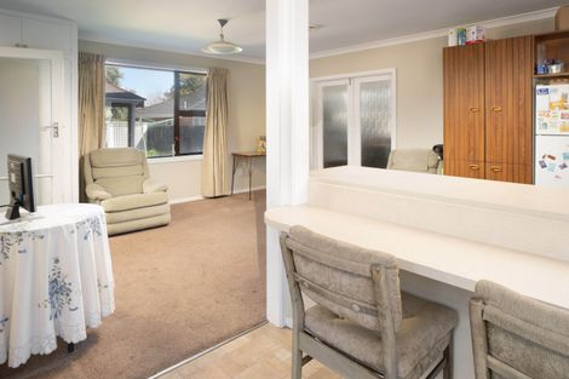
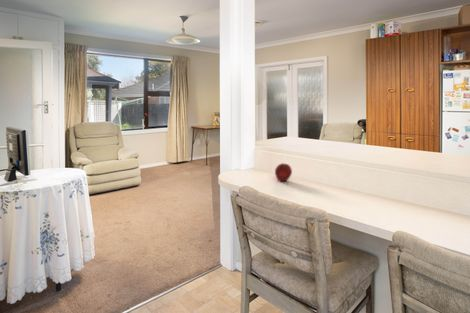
+ apple (283, 172)
